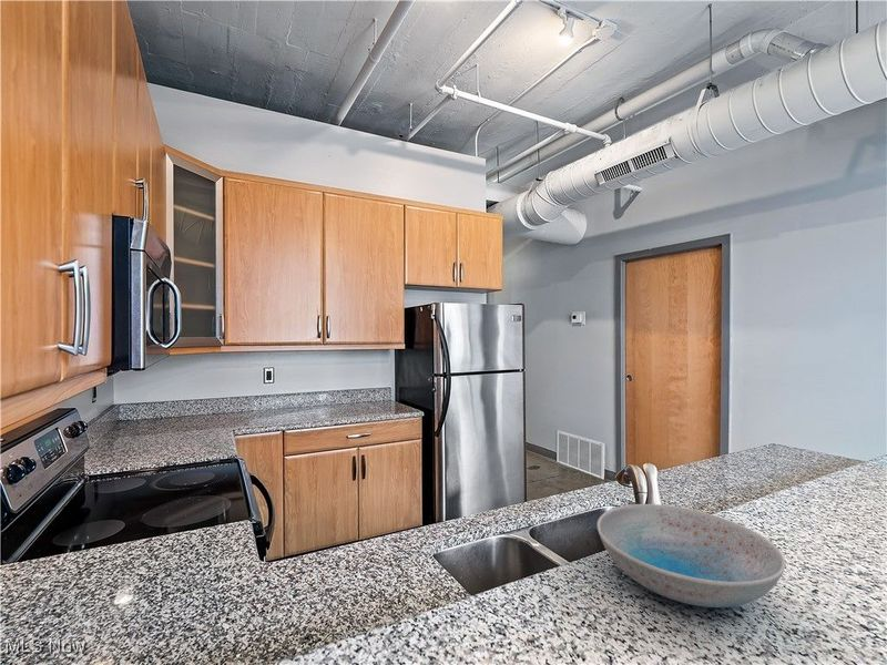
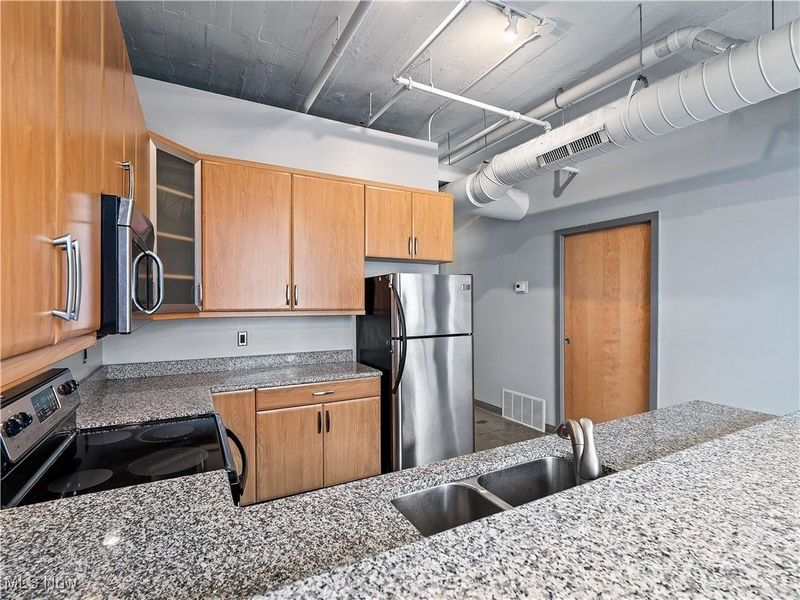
- dish (682, 559)
